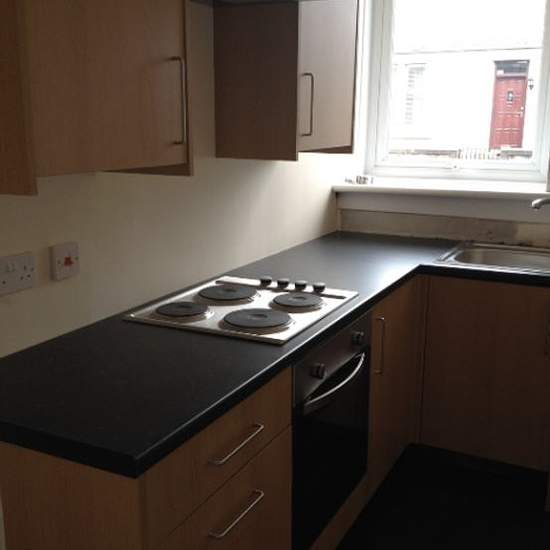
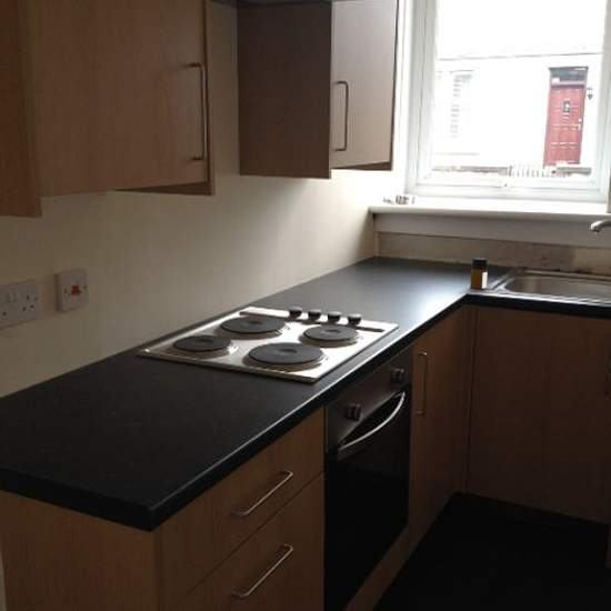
+ bottle (479, 272)
